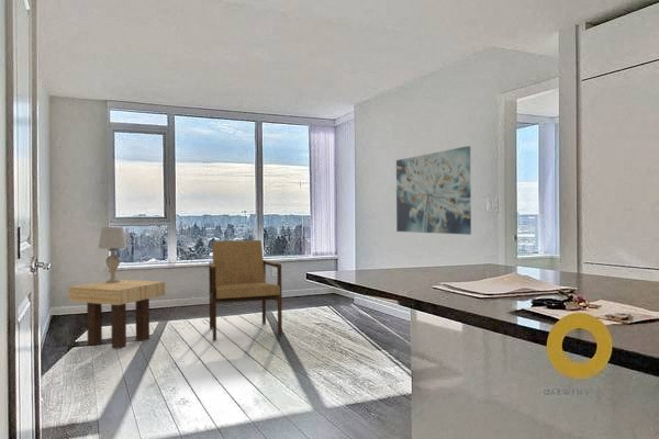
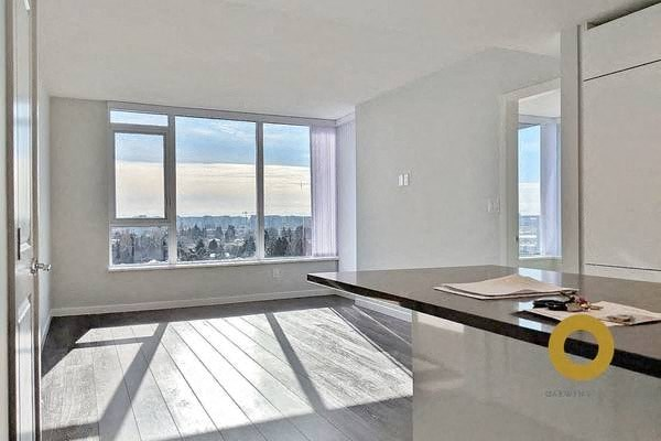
- armchair (243, 286)
- side table (119, 313)
- table lamp (112, 254)
- wall art (429, 193)
